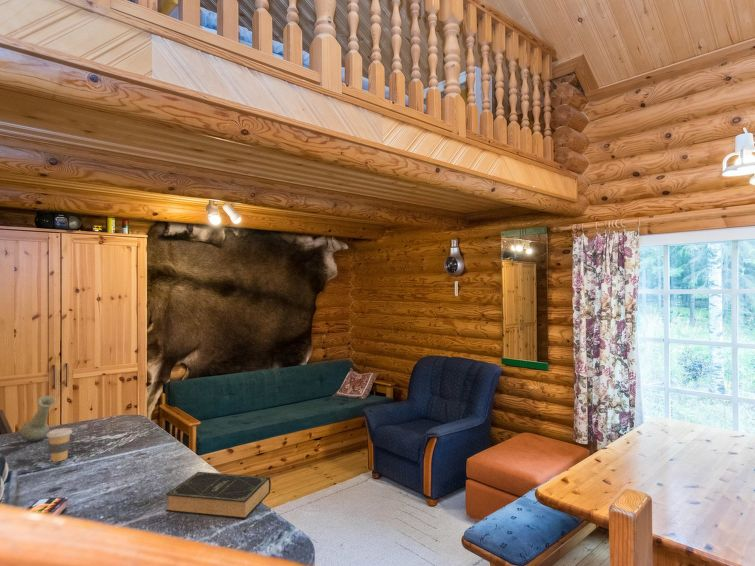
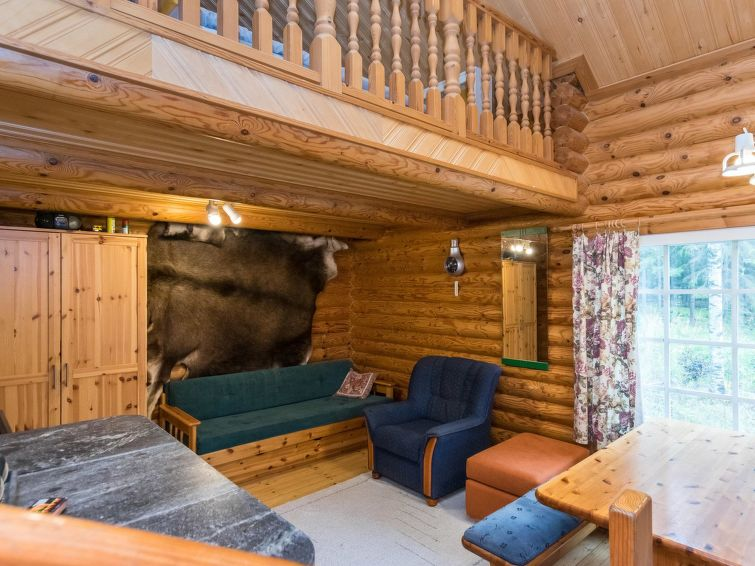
- book (220, 493)
- coffee cup (59, 445)
- vase (37, 418)
